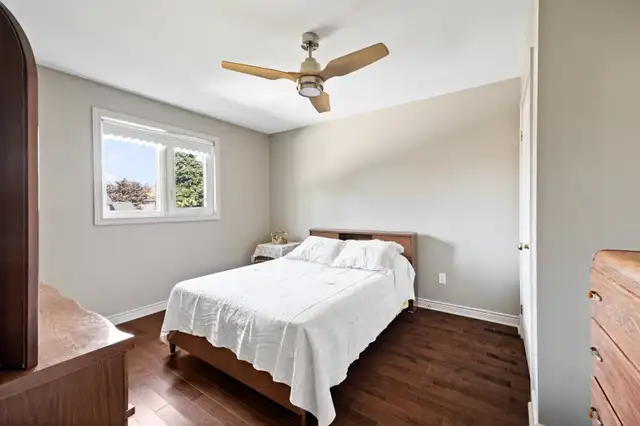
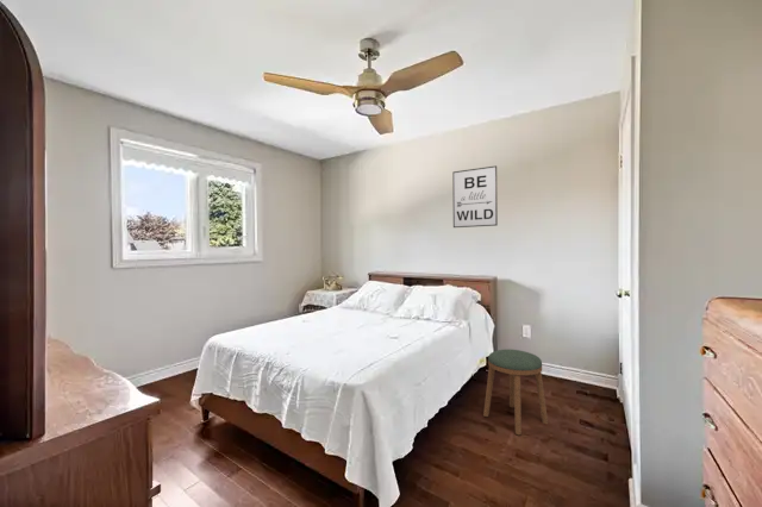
+ wall art (474, 198)
+ stool (514, 386)
